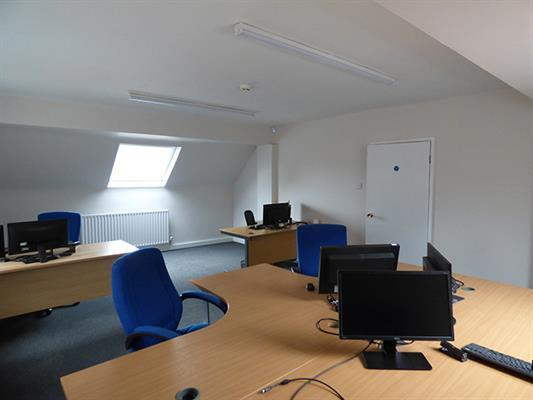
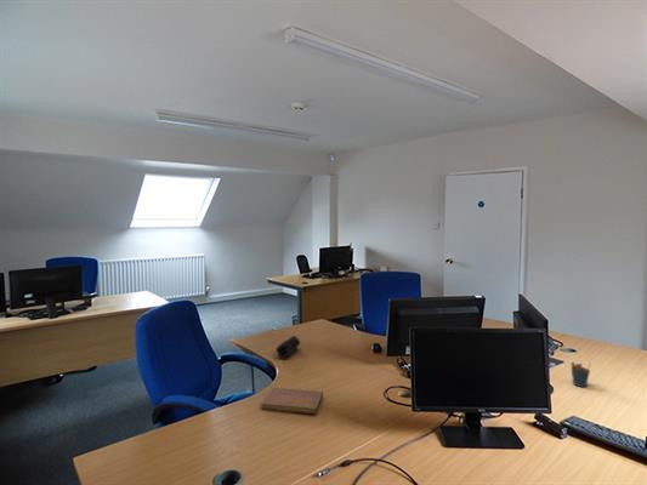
+ notebook (293, 399)
+ pencil case (288, 346)
+ pen holder (579, 372)
